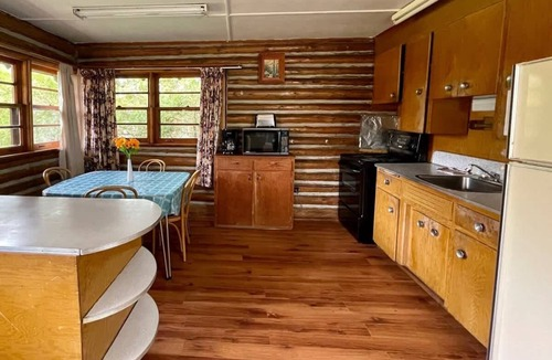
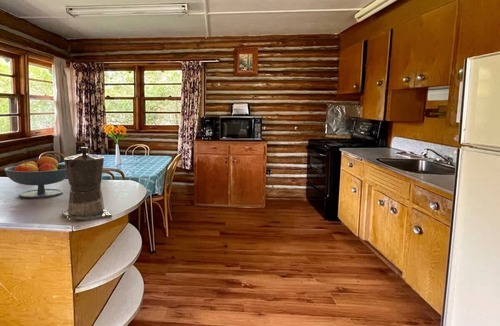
+ coffee maker (85, 181)
+ fruit bowl (40, 176)
